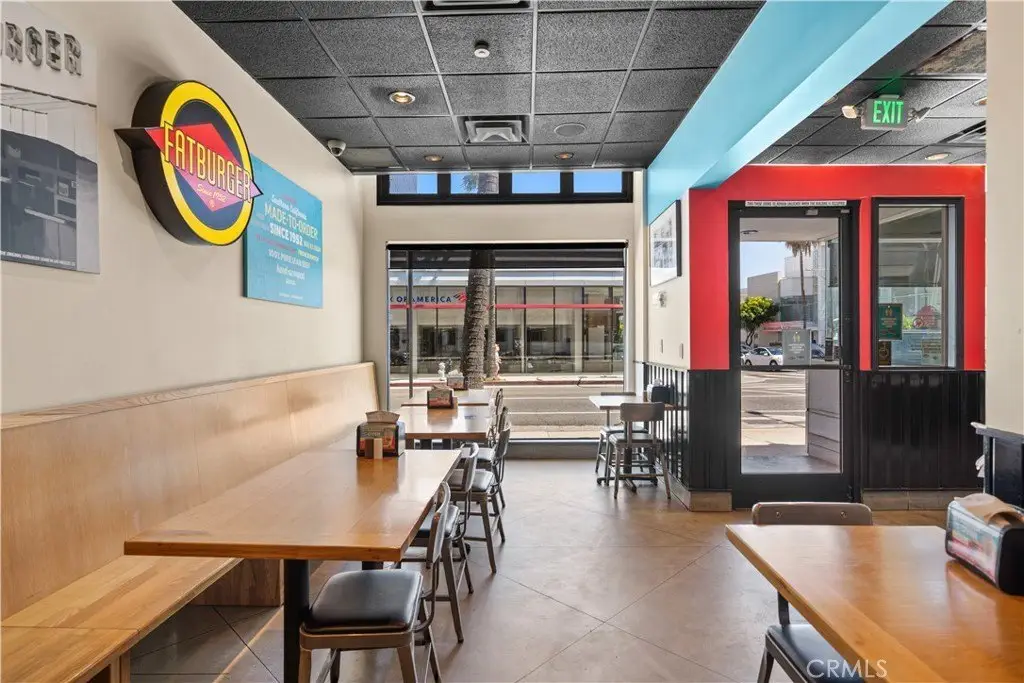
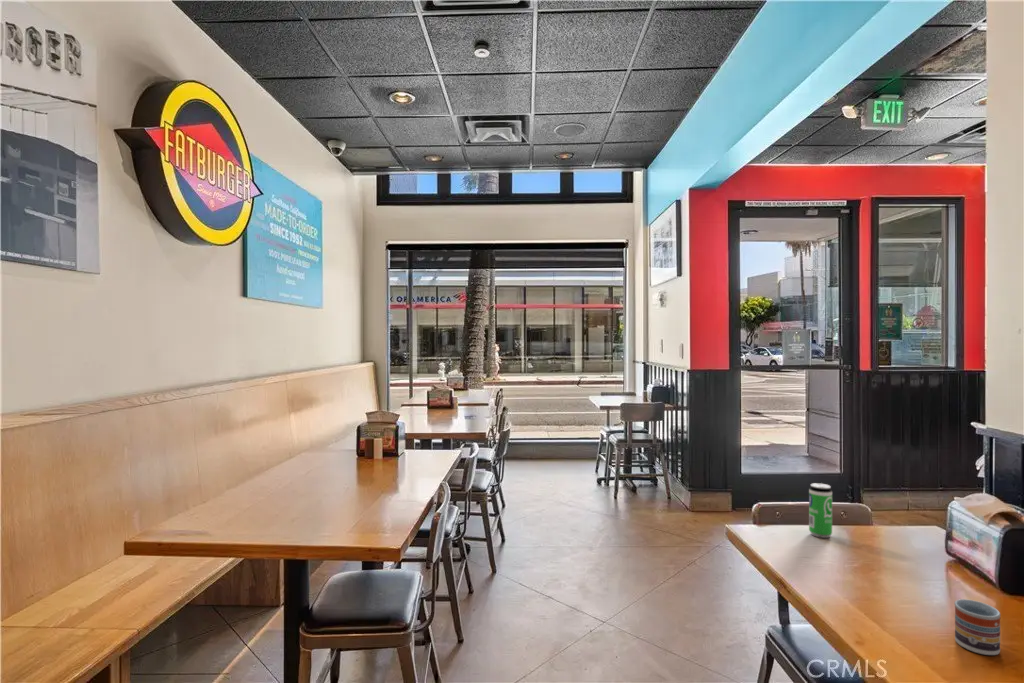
+ beverage can (820, 510)
+ cup (974, 623)
